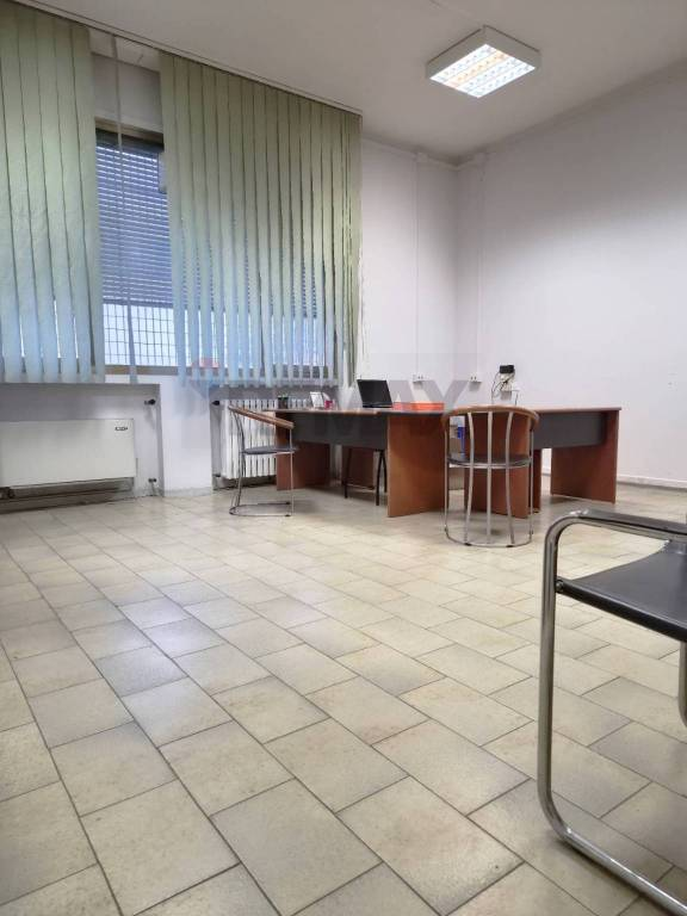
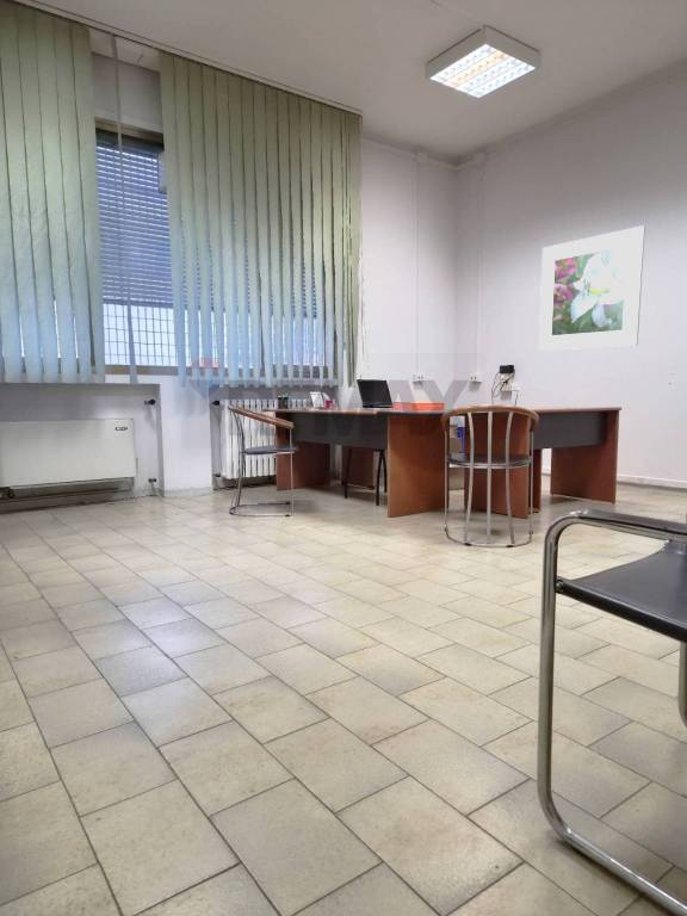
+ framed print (587, 293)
